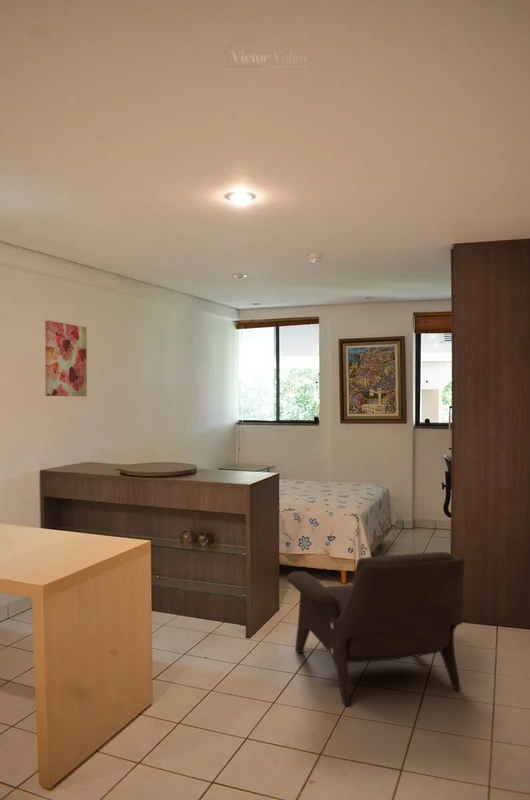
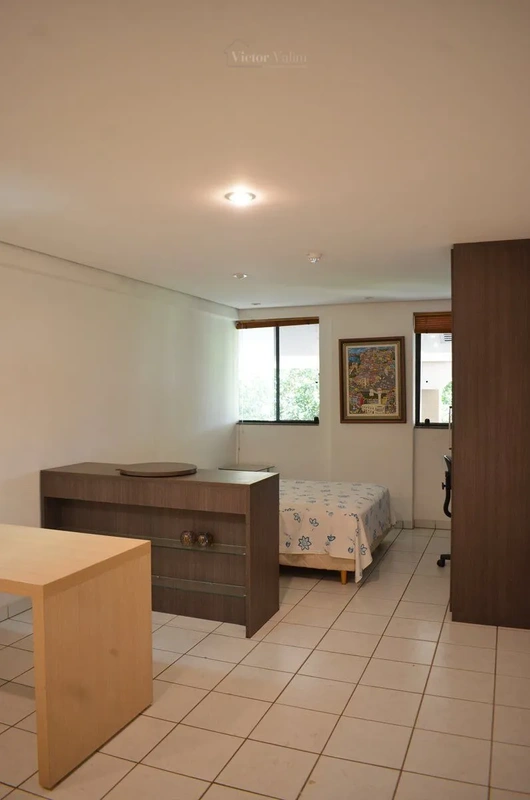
- wall art (66, 360)
- armchair (380, 608)
